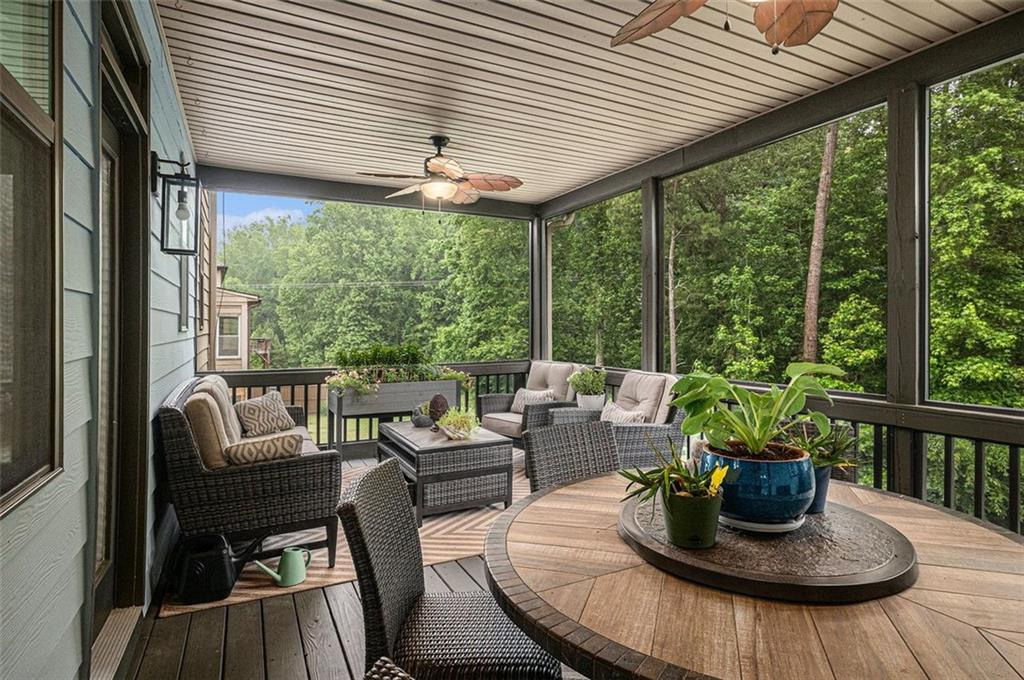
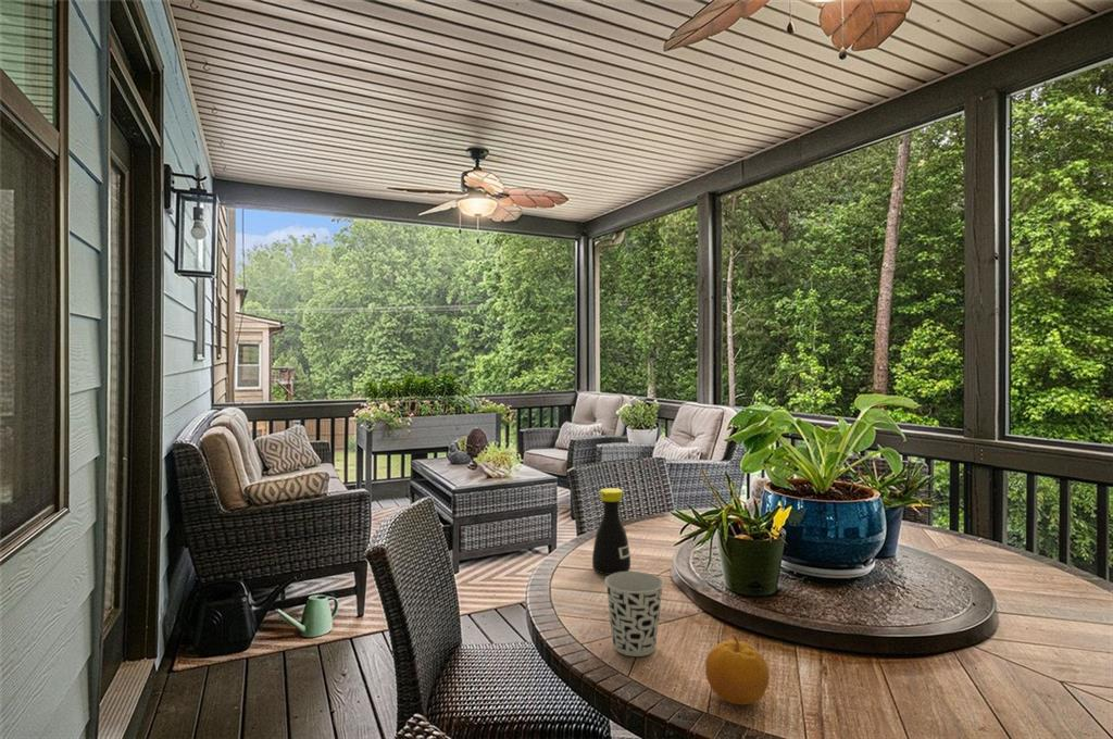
+ bottle (611, 529)
+ fruit (736, 665)
+ cup (634, 614)
